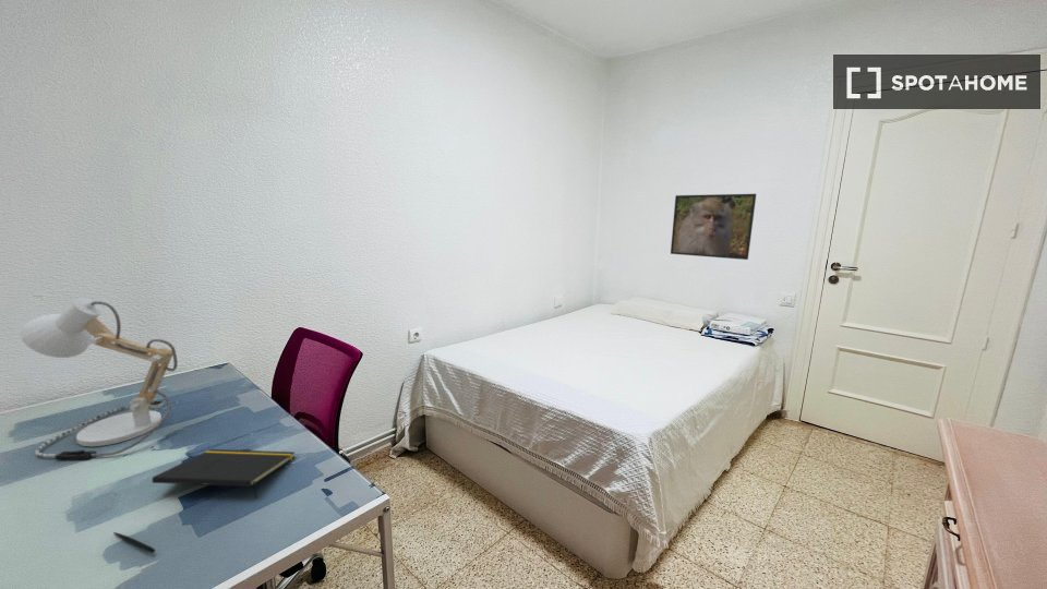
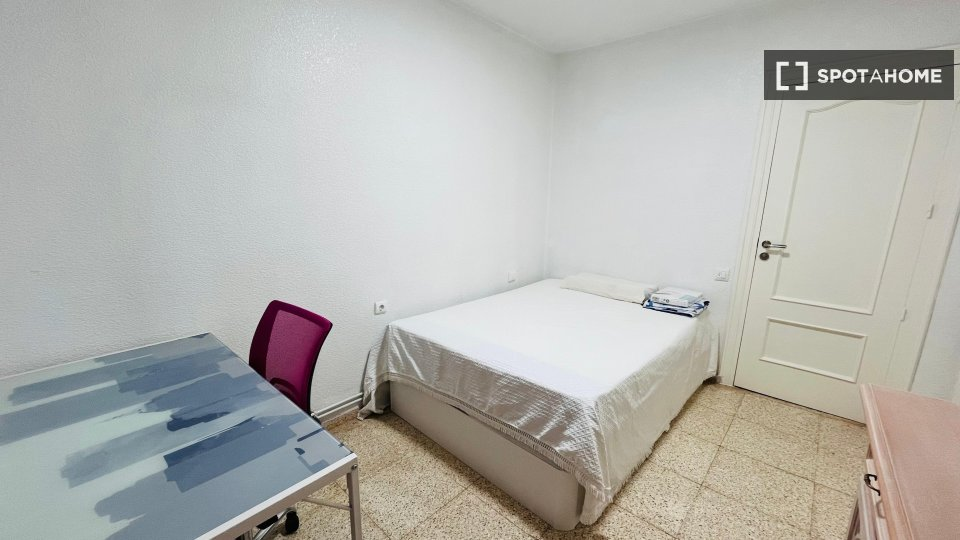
- pen (133, 540)
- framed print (710, 226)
- desk lamp (115, 350)
- notepad (229, 466)
